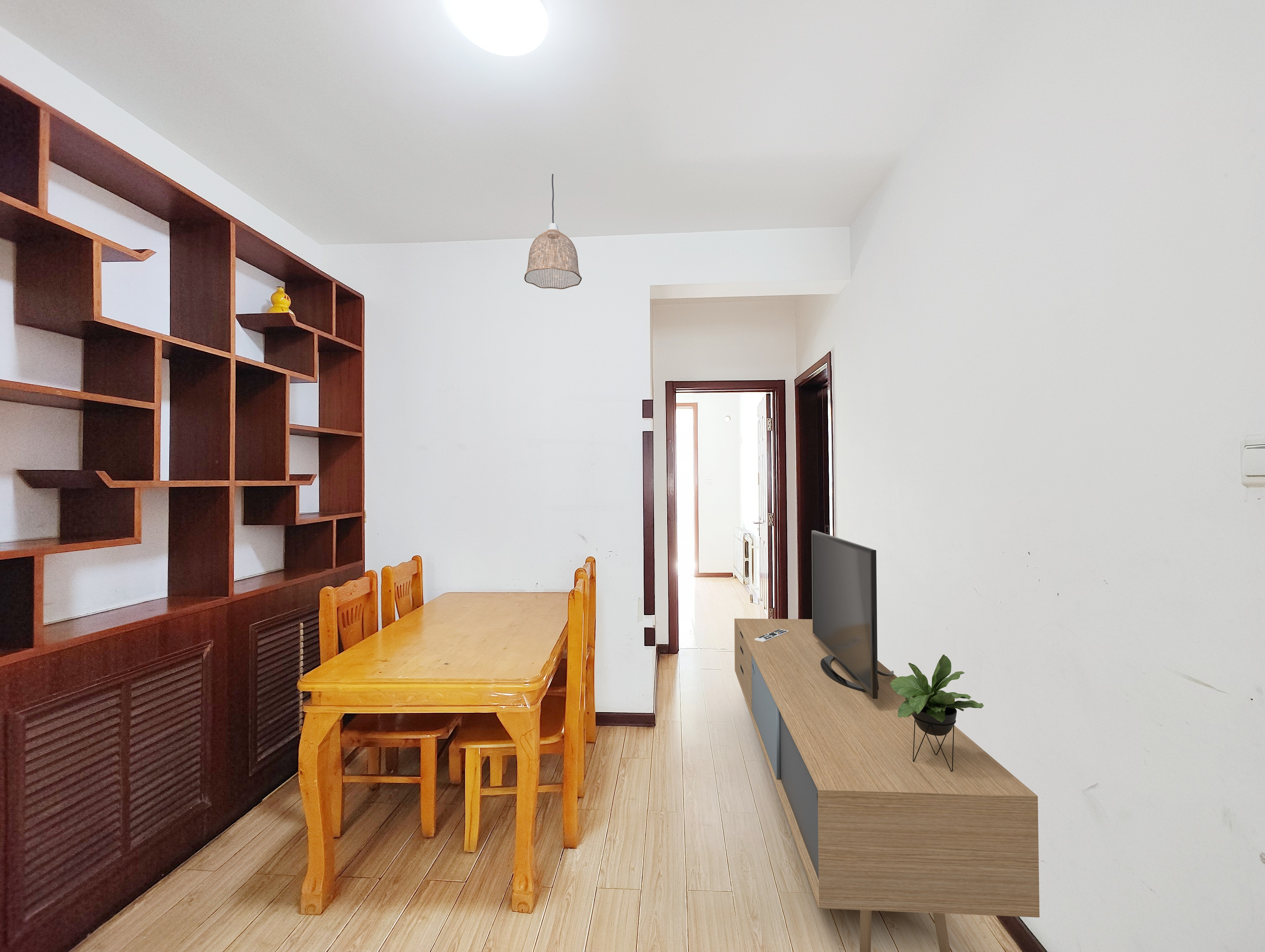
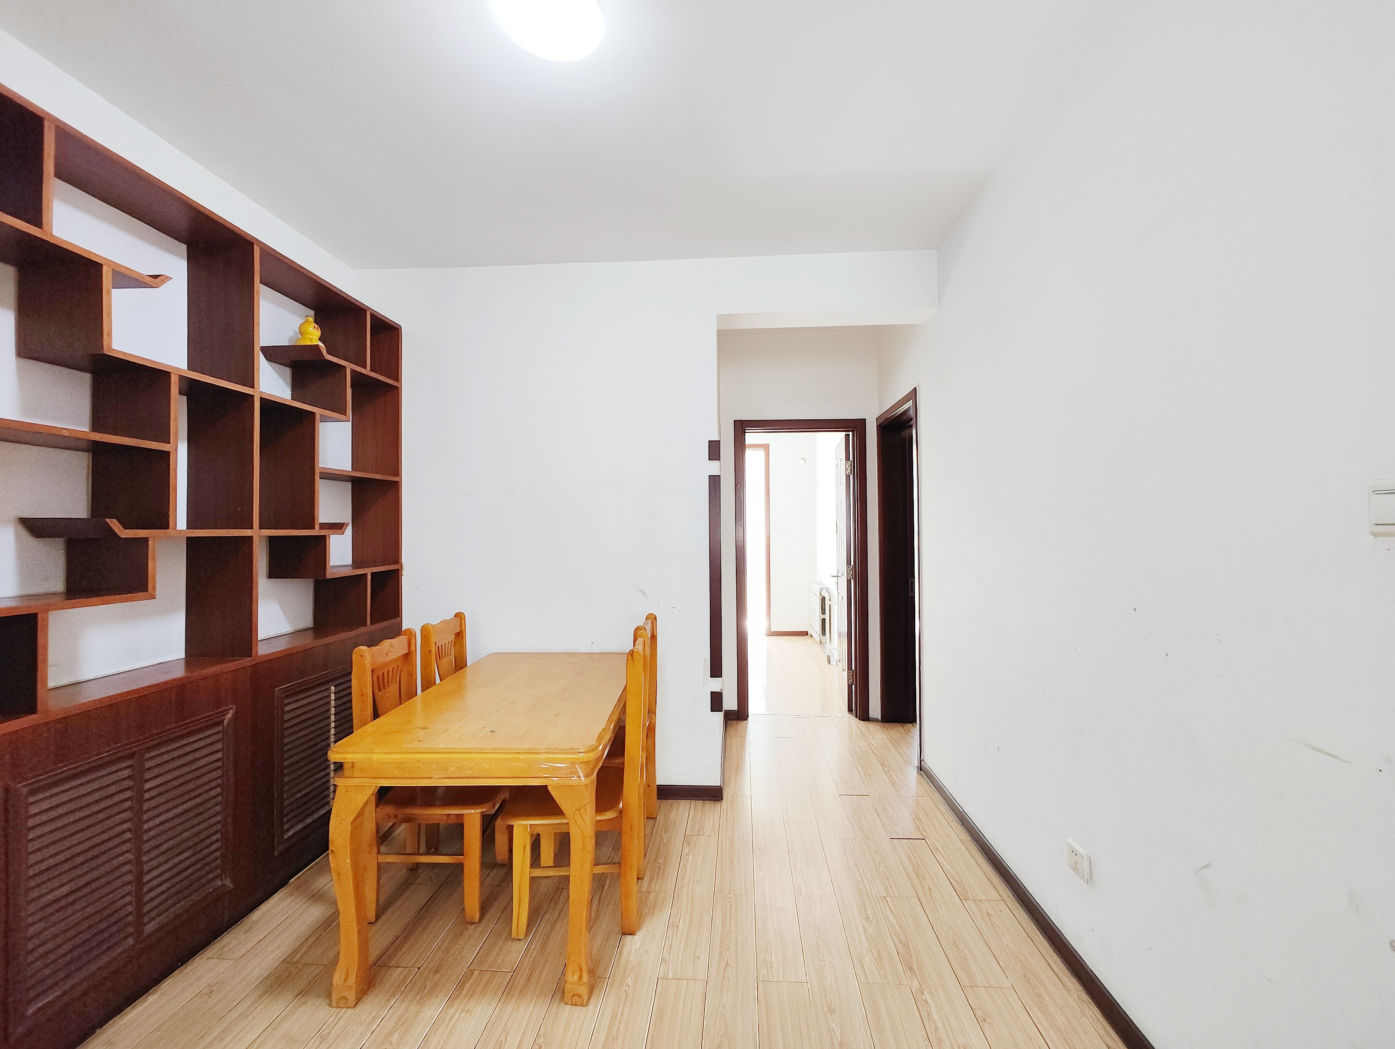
- media console (830, 668)
- pendant lamp (553, 227)
